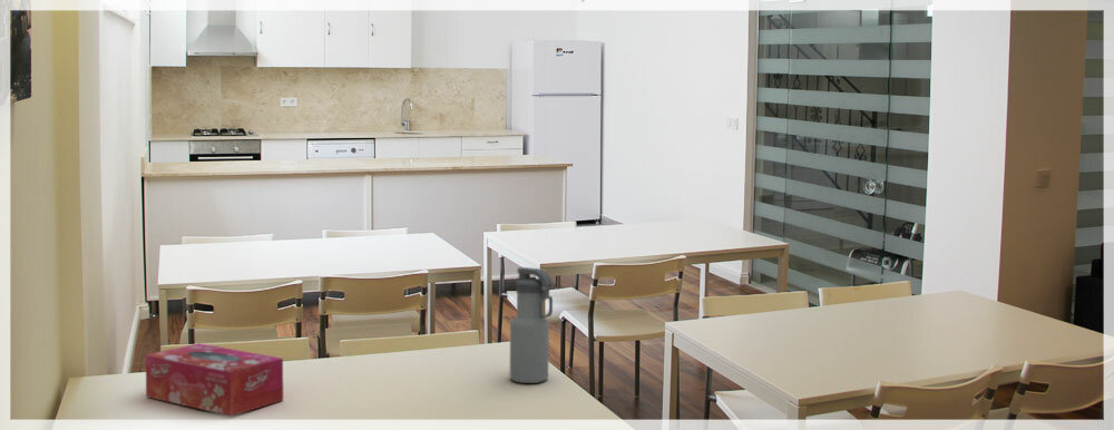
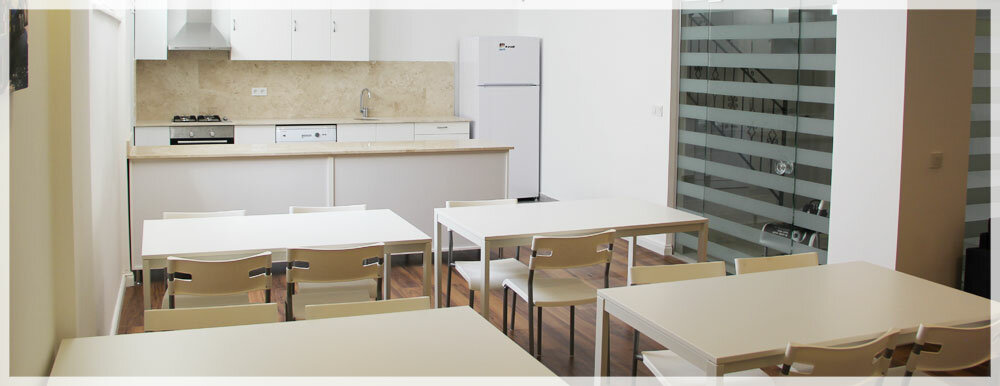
- tissue box (214, 377)
- water bottle (530, 324)
